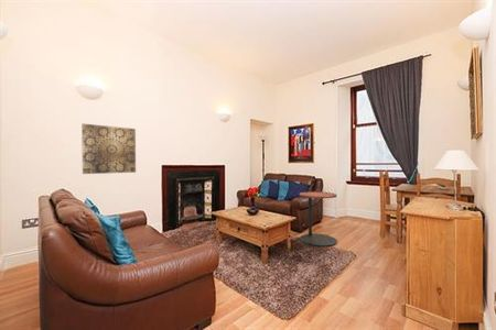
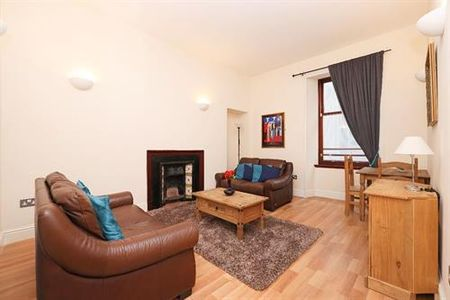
- side table (311, 217)
- wall art (110, 150)
